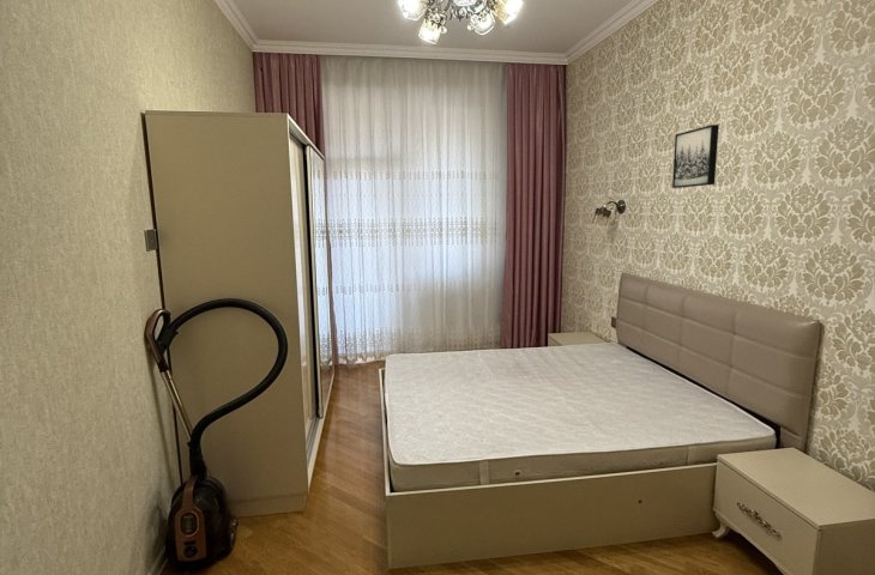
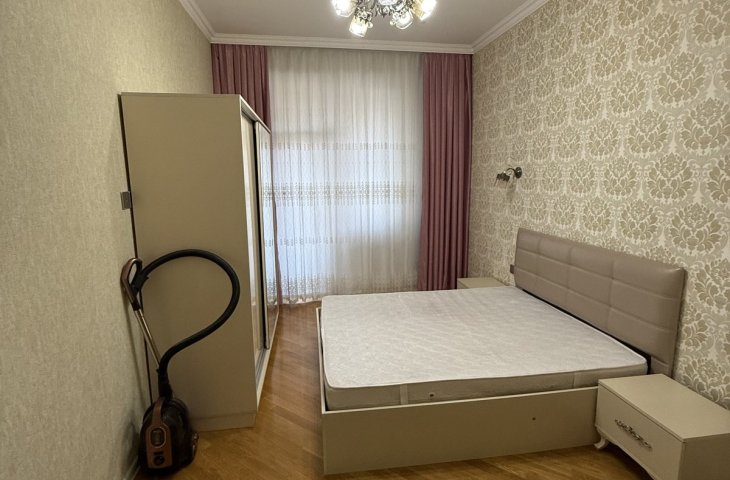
- wall art (694, 158)
